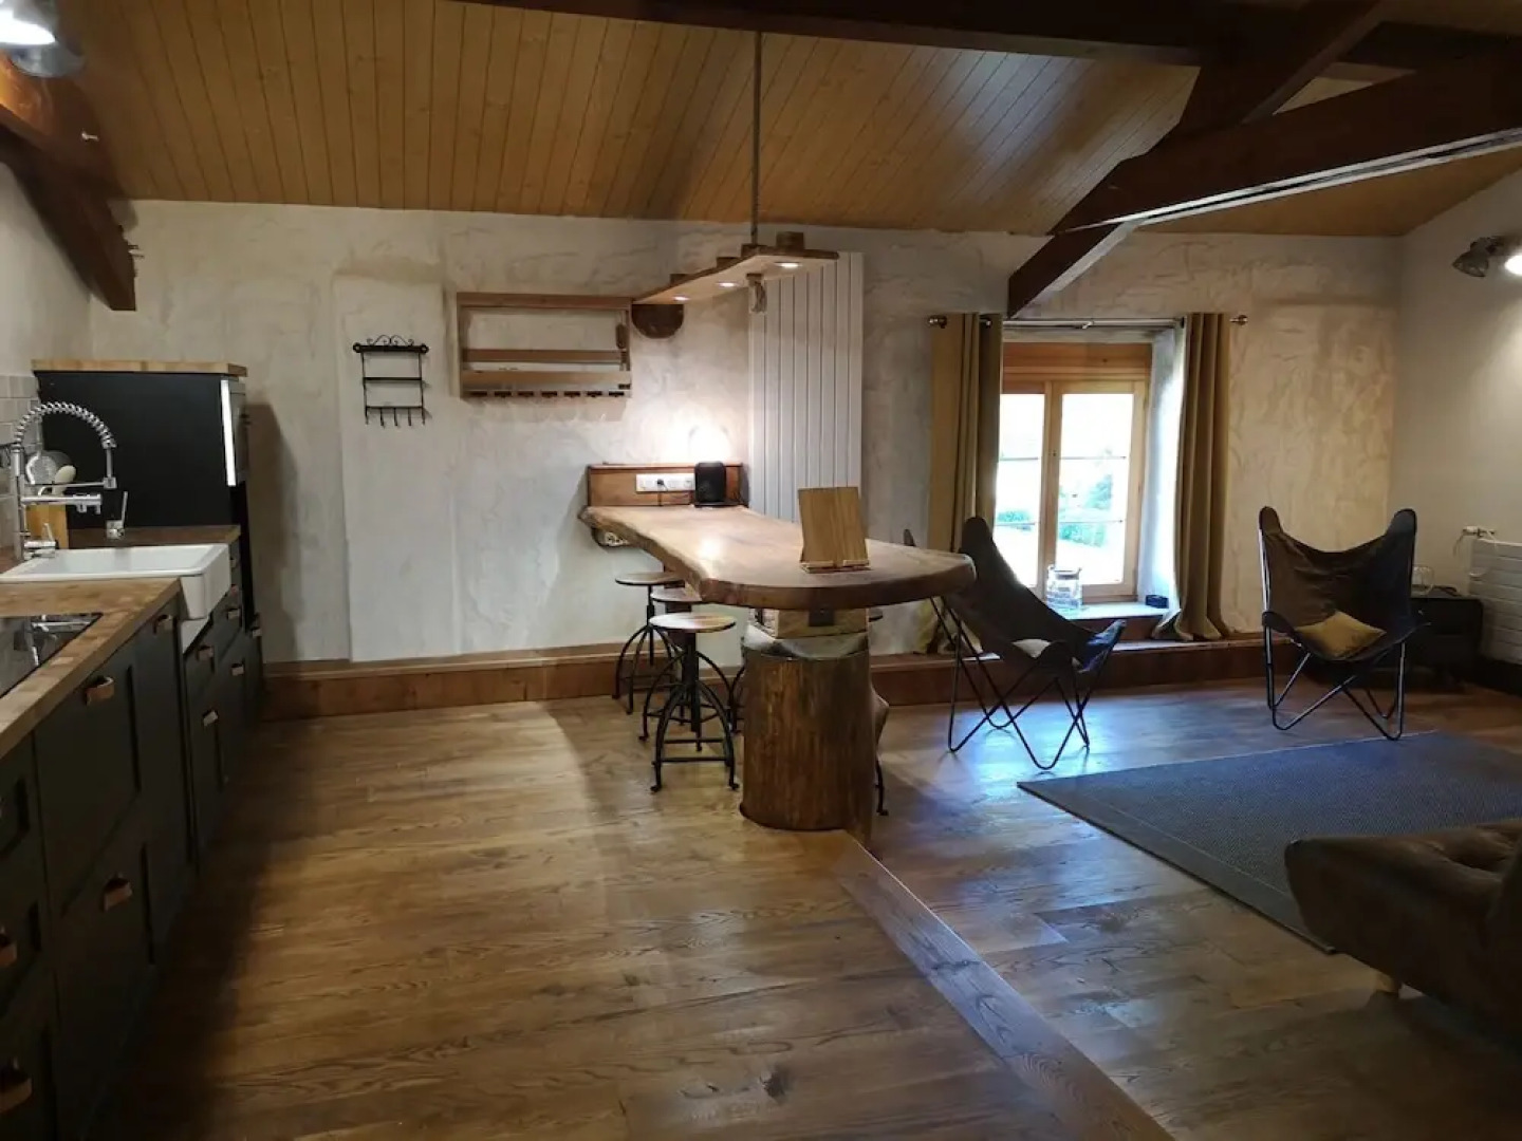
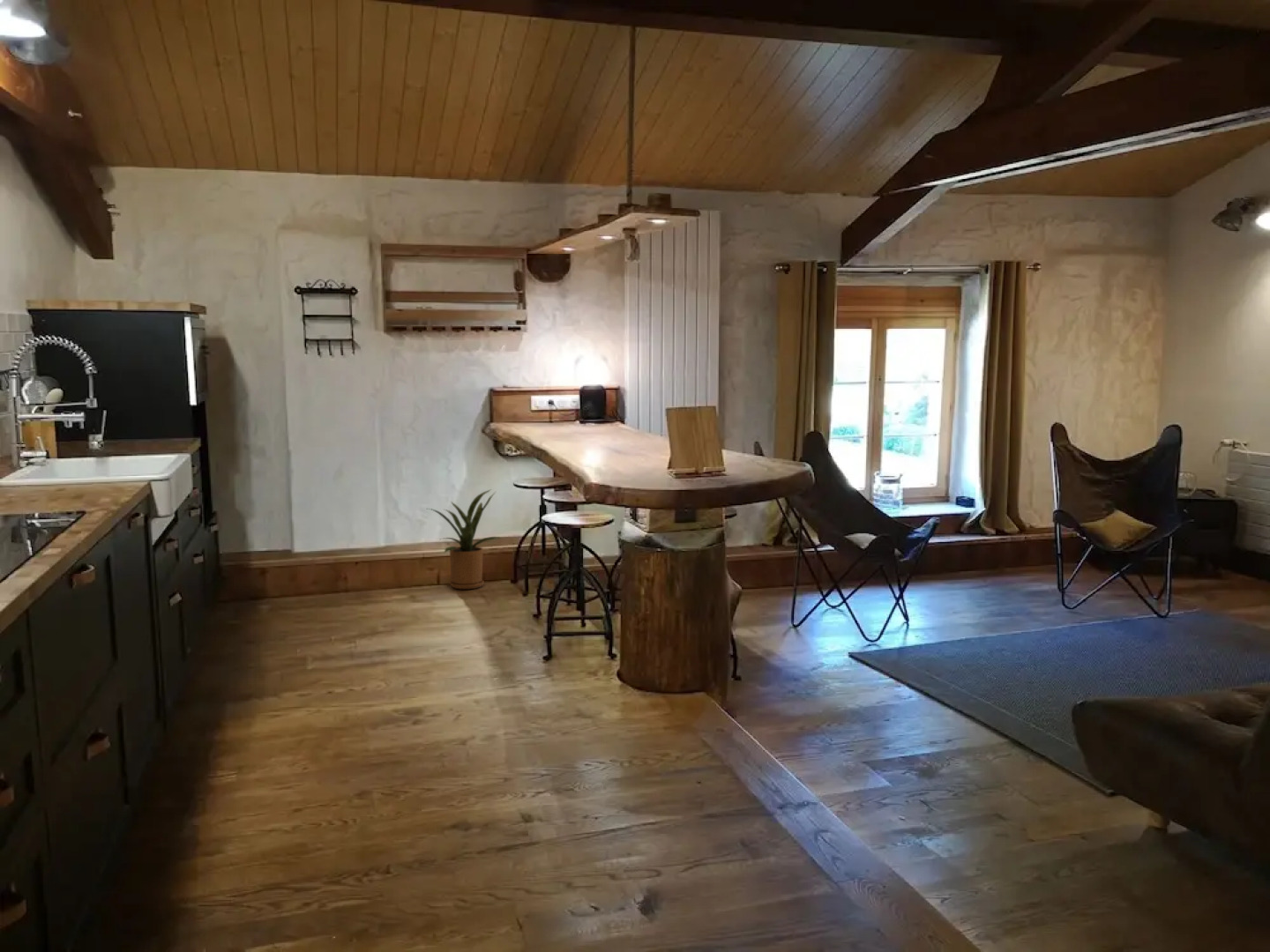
+ house plant (463, 538)
